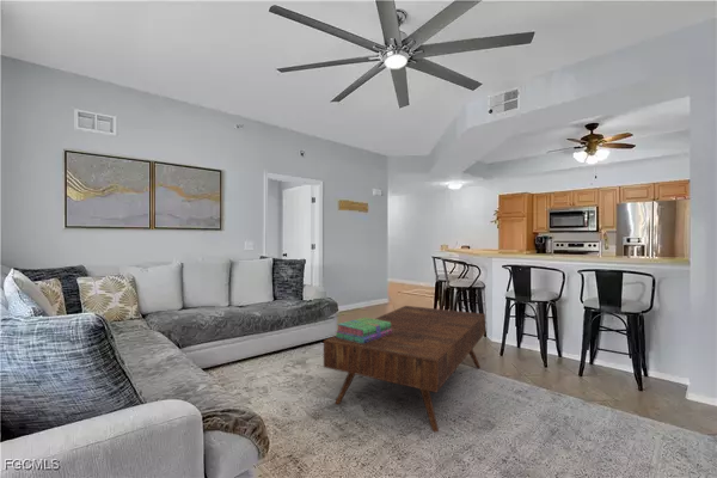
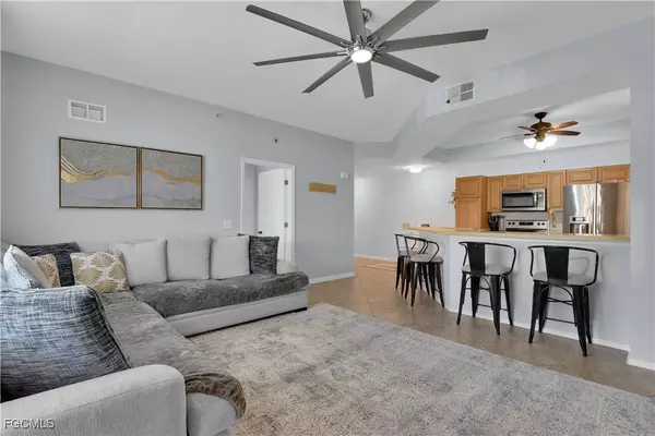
- coffee table (413, 353)
- stack of books (363, 329)
